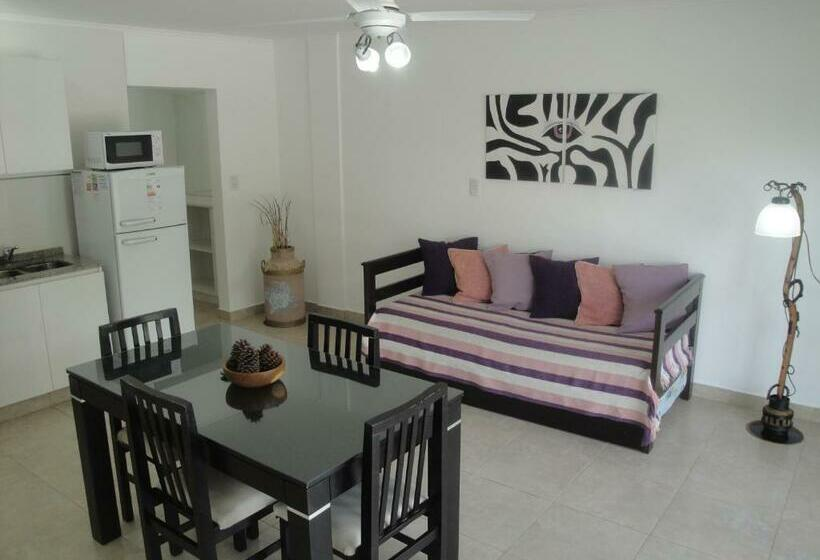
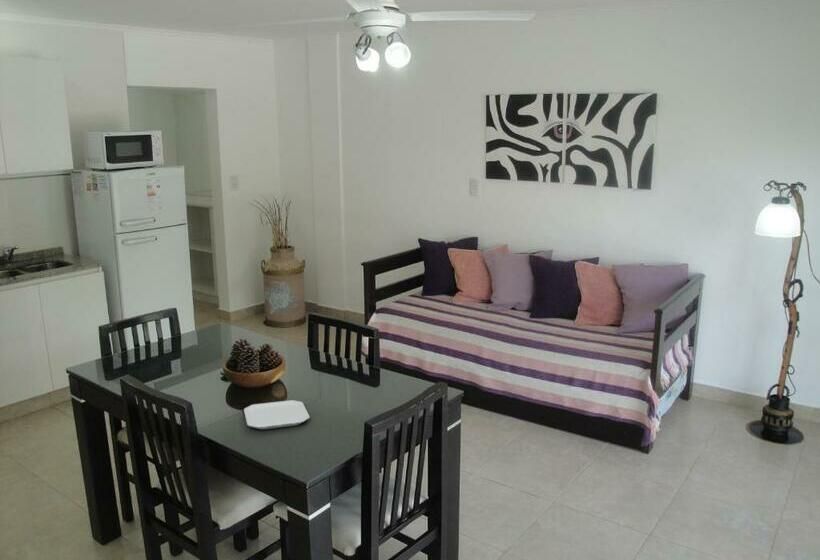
+ plate (276, 415)
